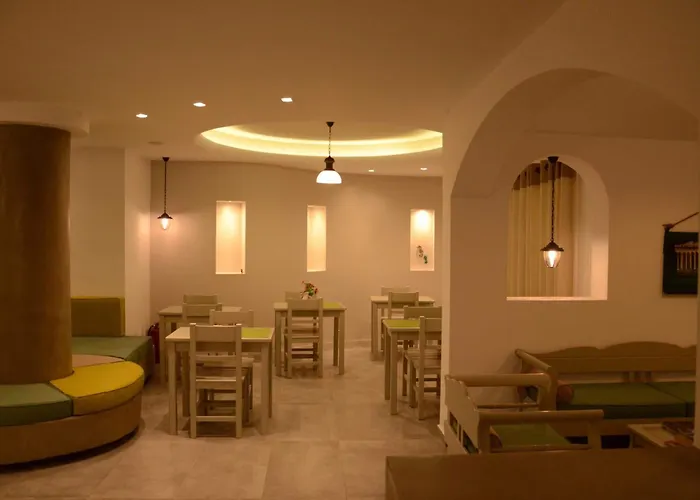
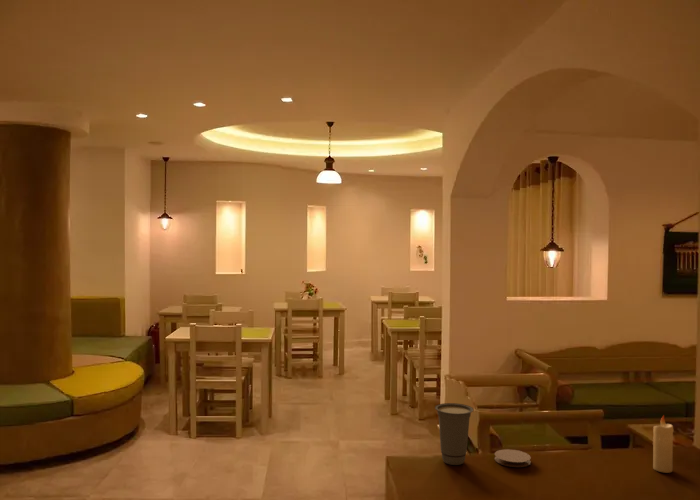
+ cup (453, 434)
+ coaster (512, 457)
+ candle (662, 442)
